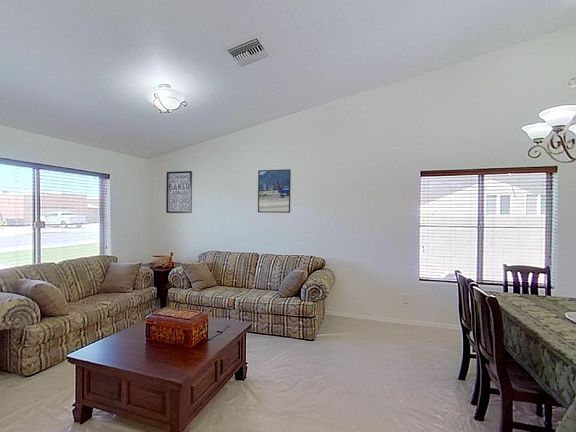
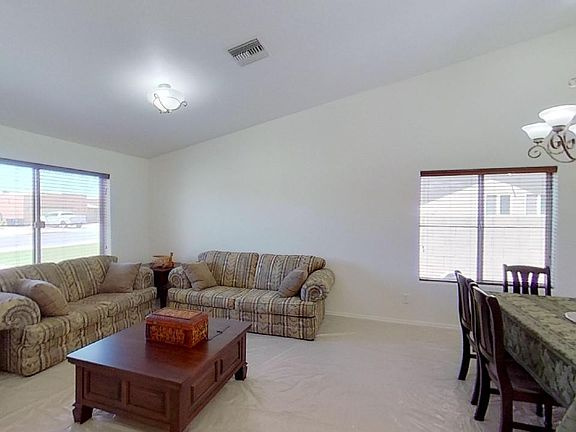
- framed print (274, 191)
- wall art (178, 192)
